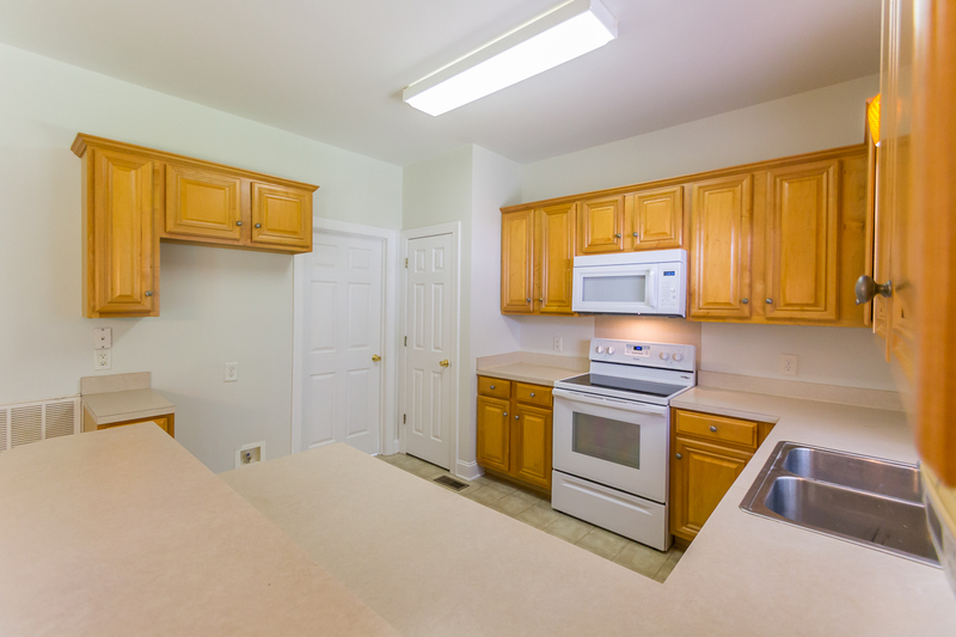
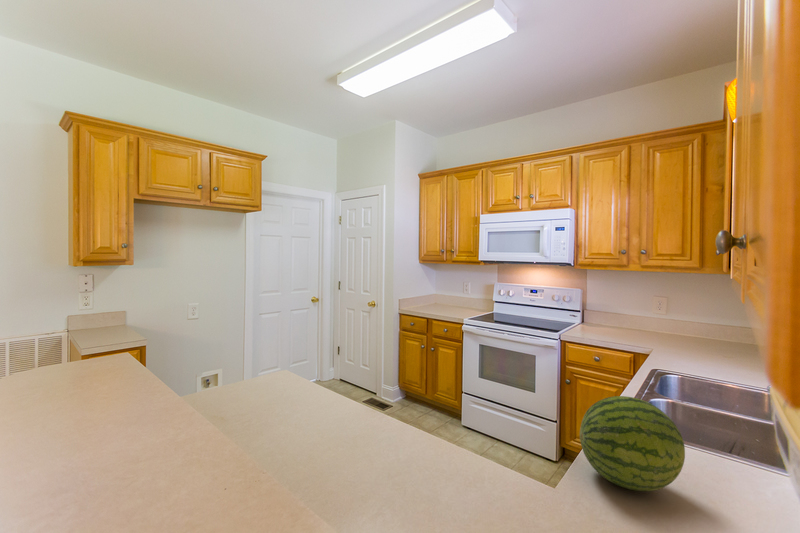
+ fruit (629, 441)
